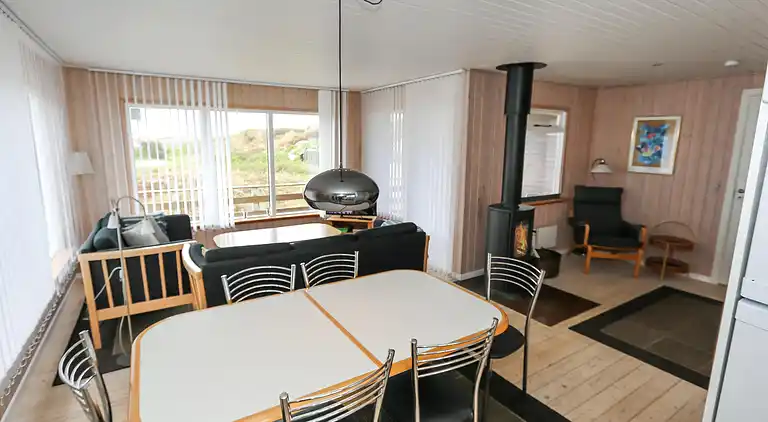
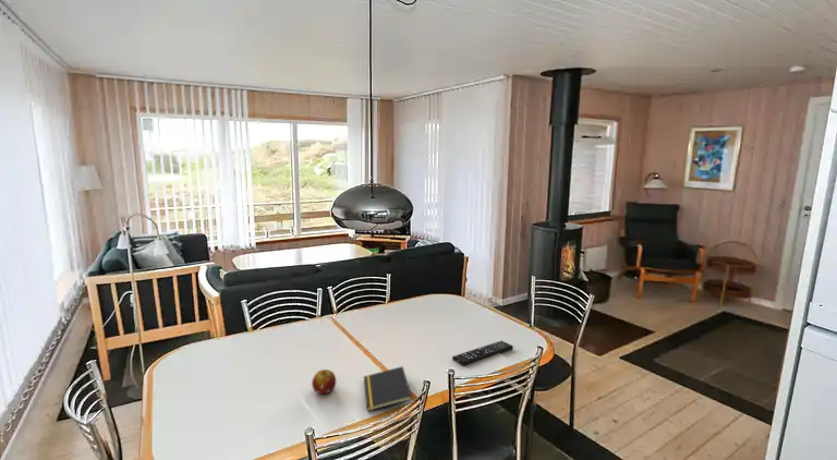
+ notepad (386, 387)
+ fruit (324, 382)
+ remote control (483, 352)
